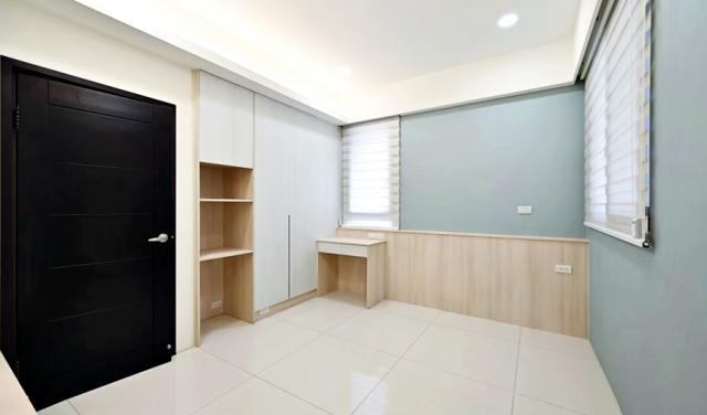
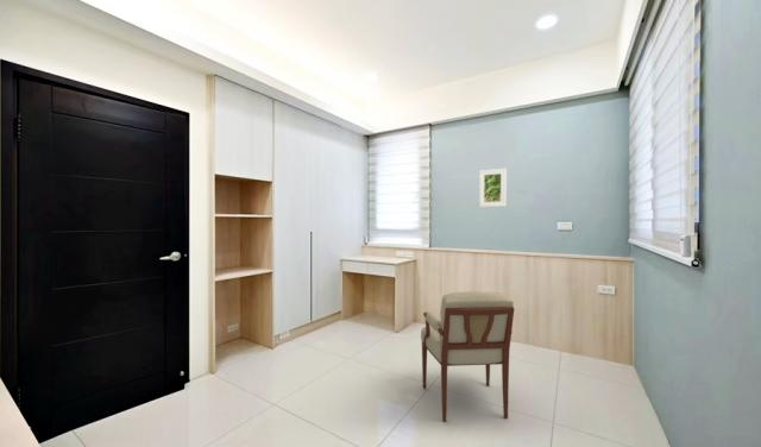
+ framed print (492, 188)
+ armchair (465, 344)
